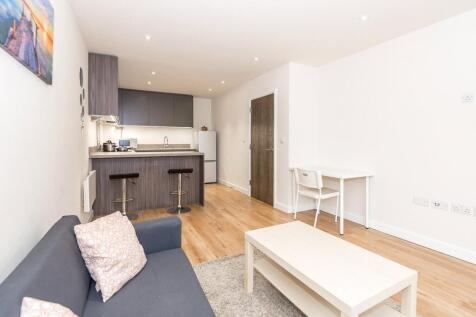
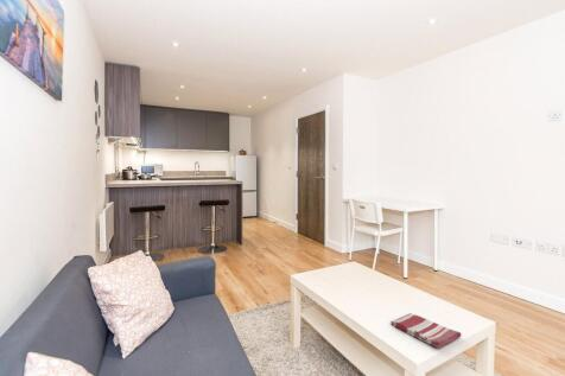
+ dish towel (424, 327)
